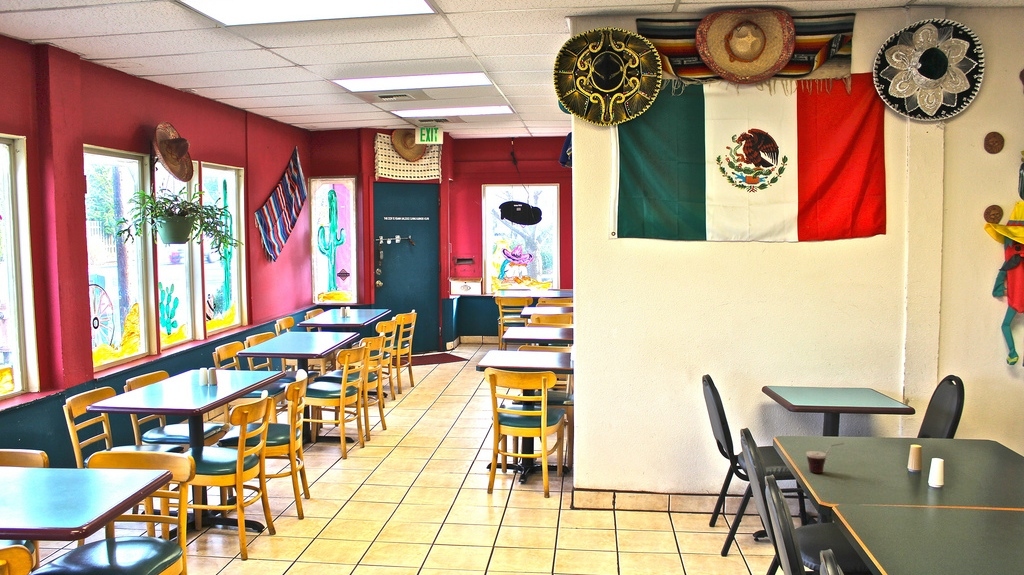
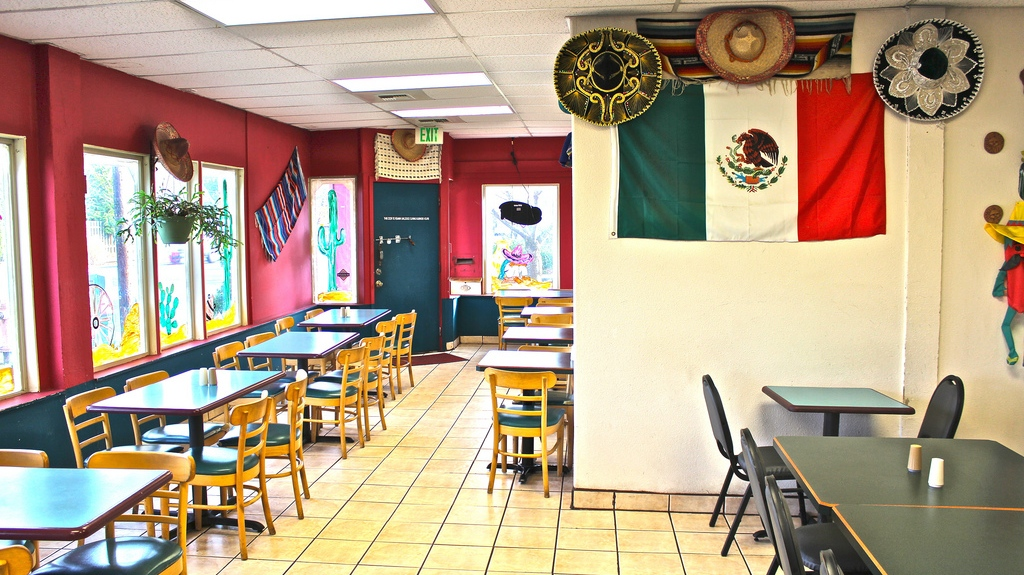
- cup (824, 457)
